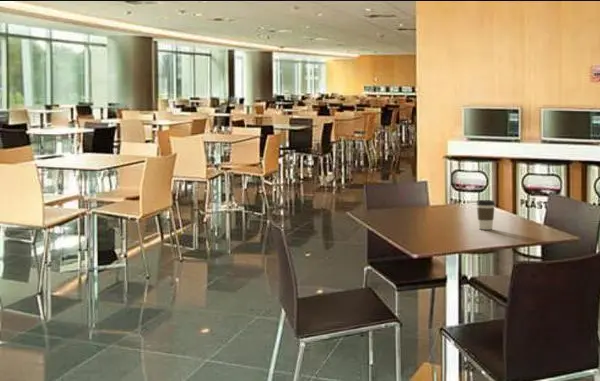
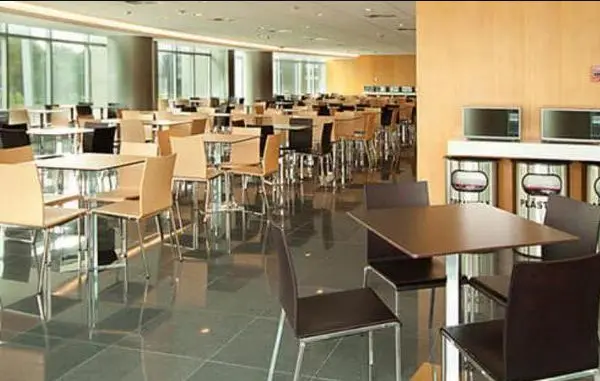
- coffee cup (485, 214)
